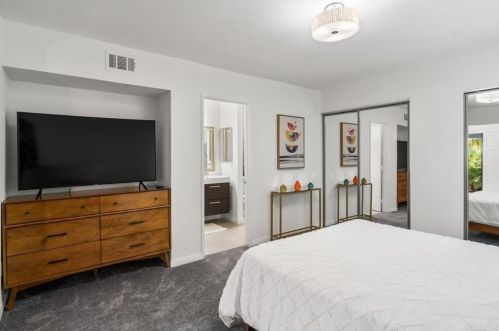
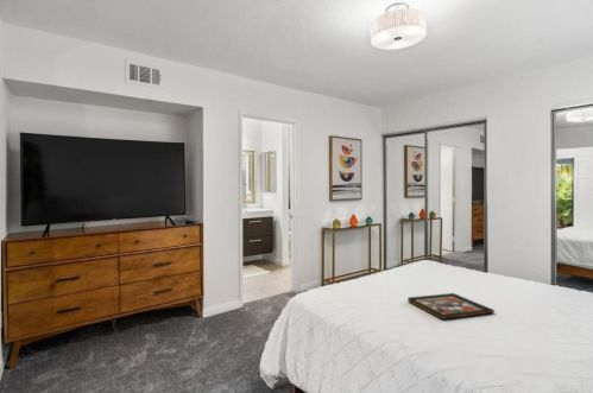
+ decorative tray (448, 304)
